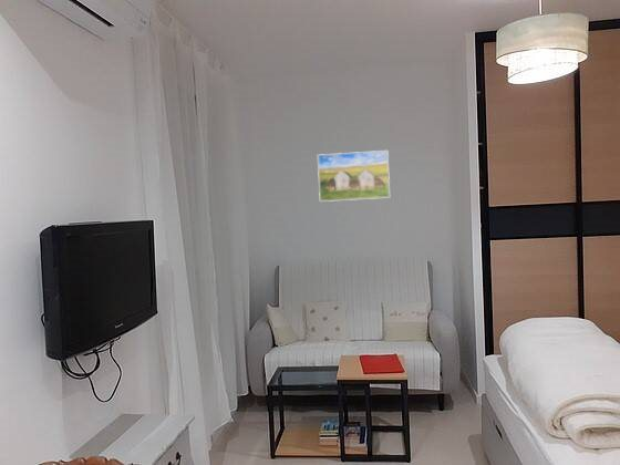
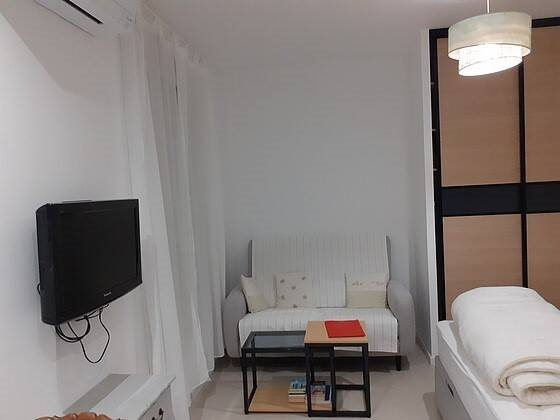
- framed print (353, 176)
